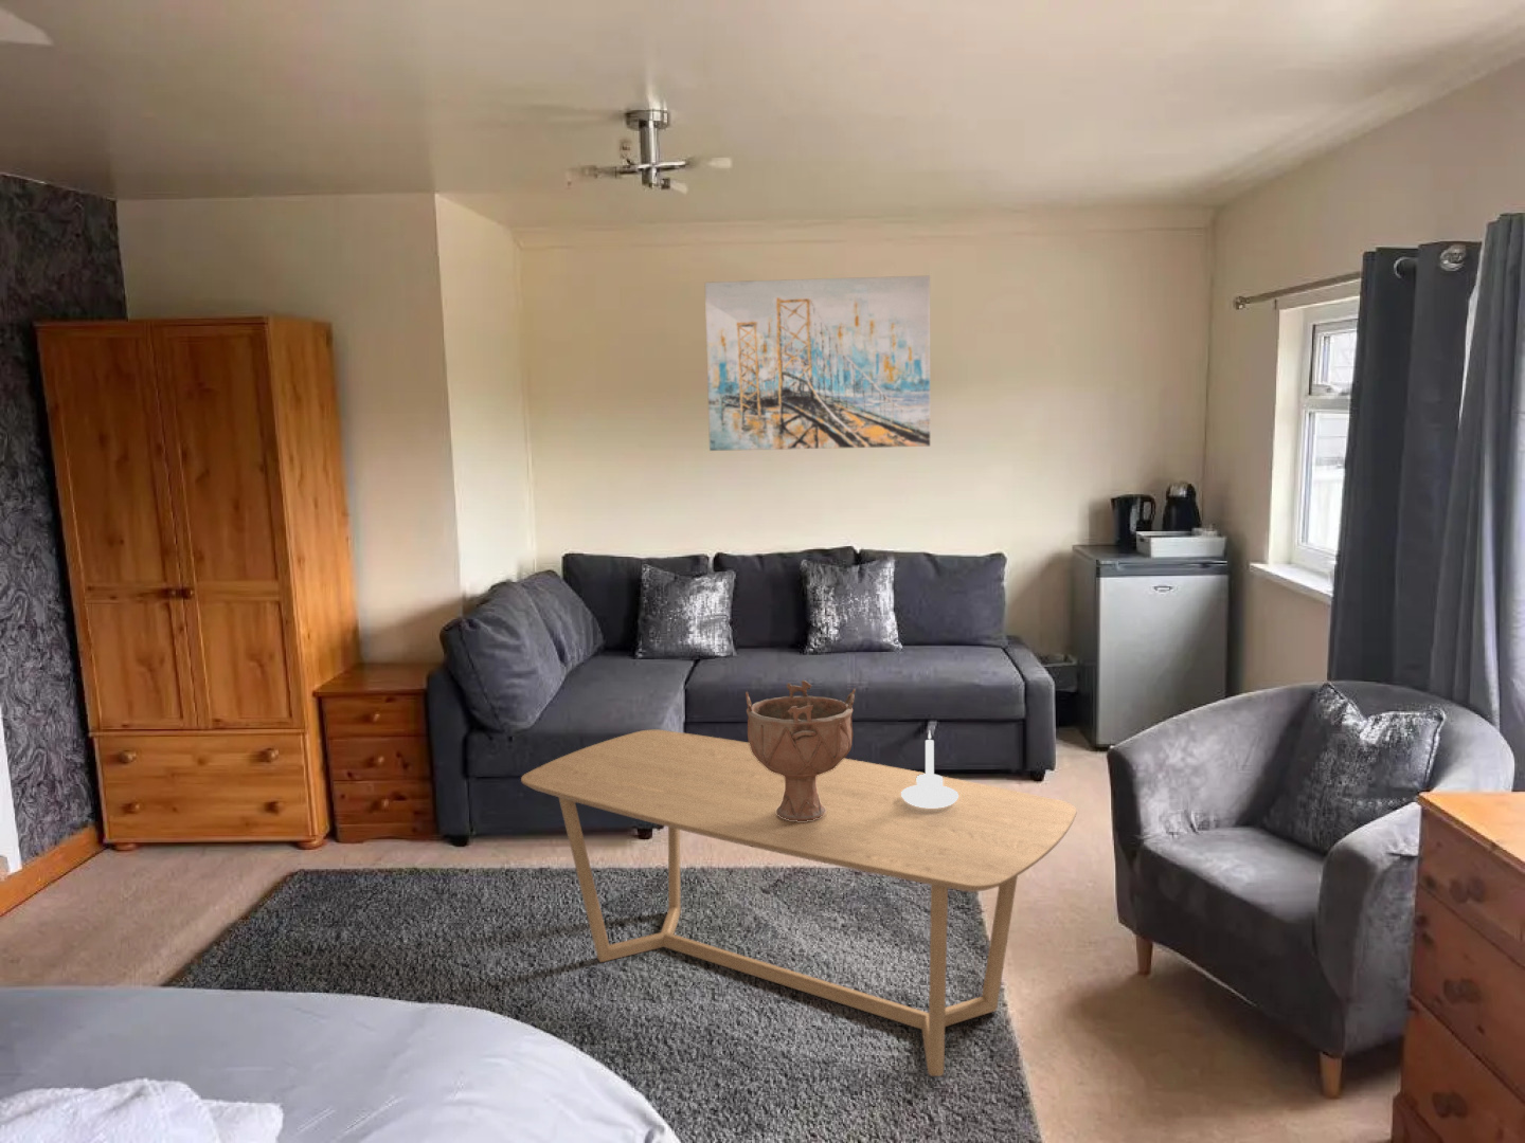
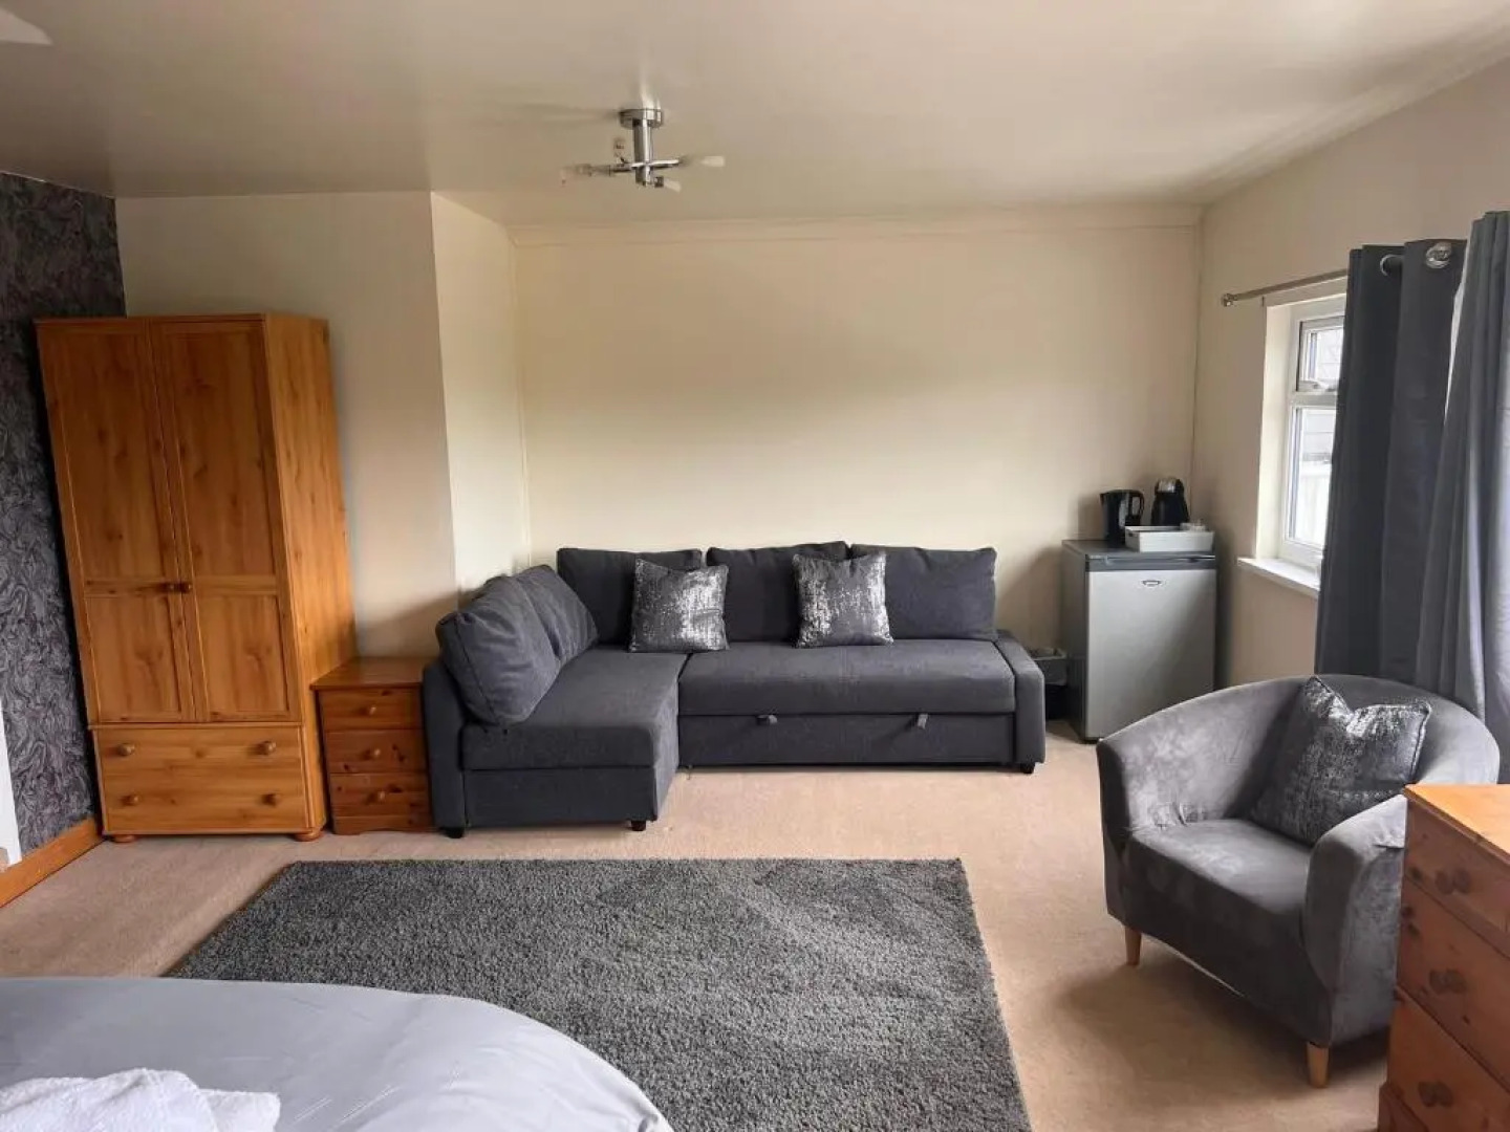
- wall art (818, 364)
- decorative bowl (801, 750)
- candle holder (928, 764)
- coffee table (790, 855)
